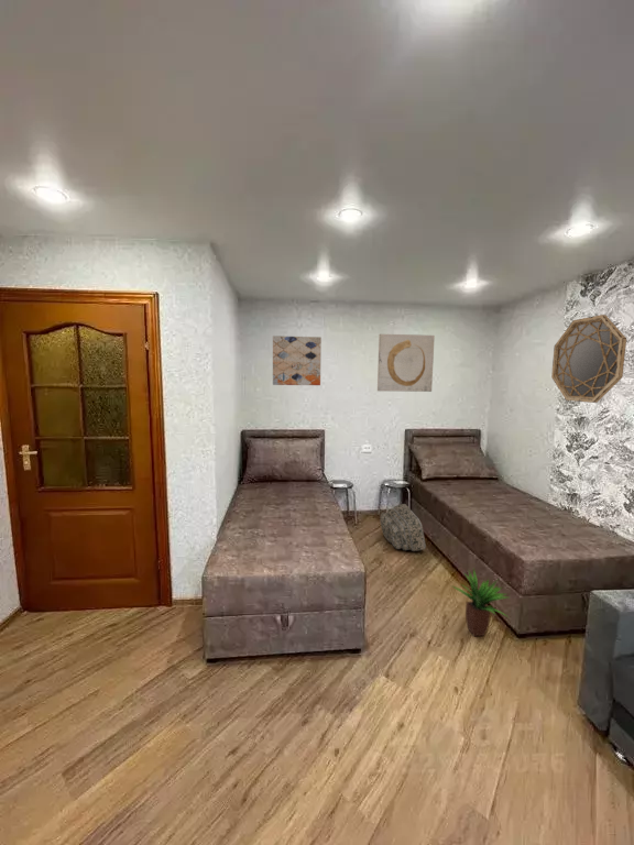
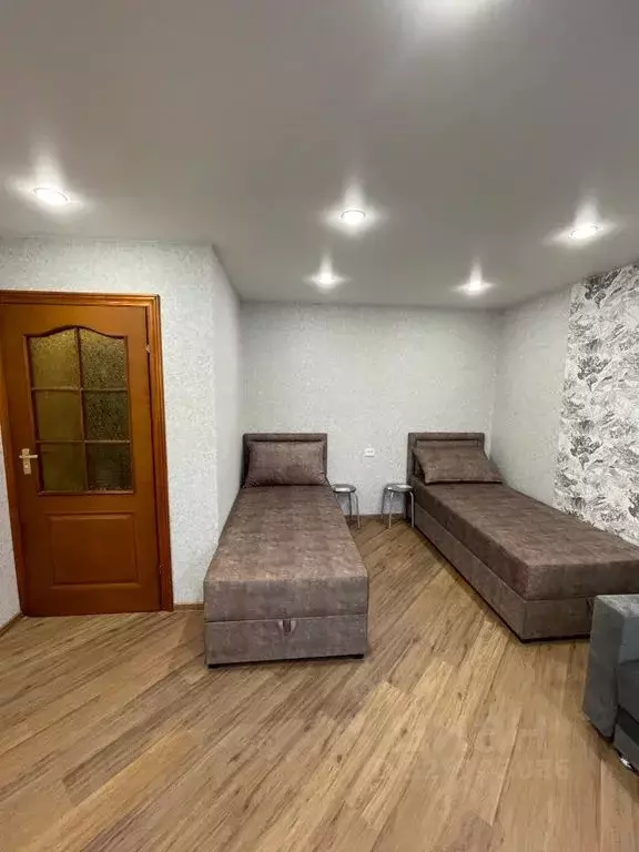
- wall art (405, 363)
- wall art (296, 361)
- home mirror (584, 360)
- potted plant (483, 604)
- backpack (402, 527)
